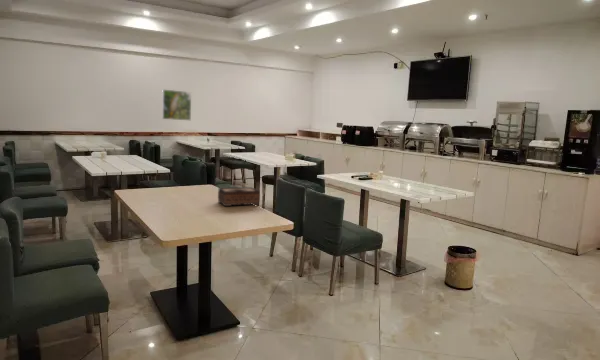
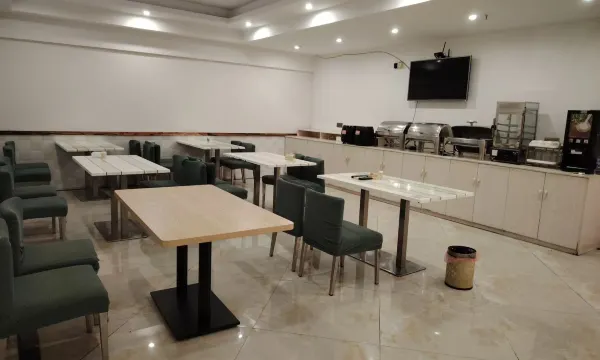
- tissue box (238, 196)
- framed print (176, 105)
